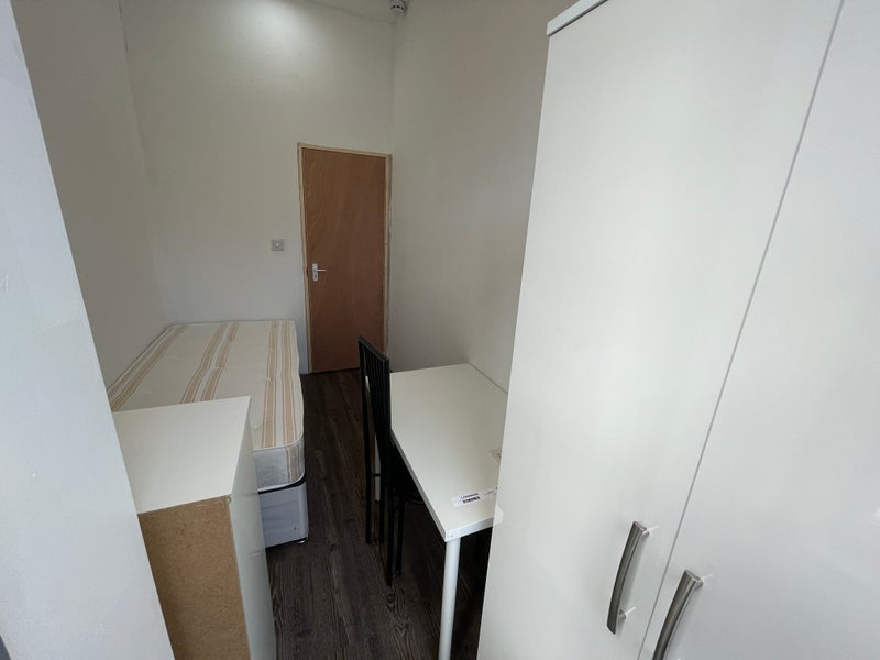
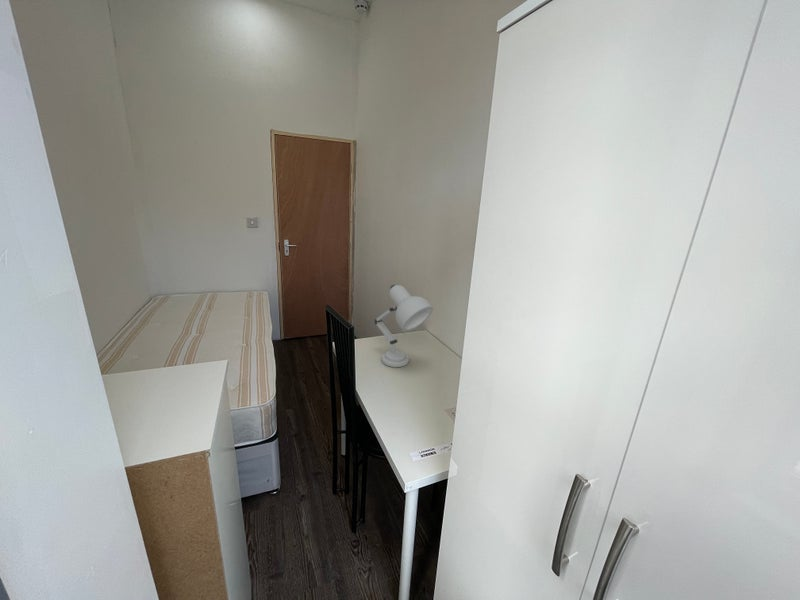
+ desk lamp (401, 326)
